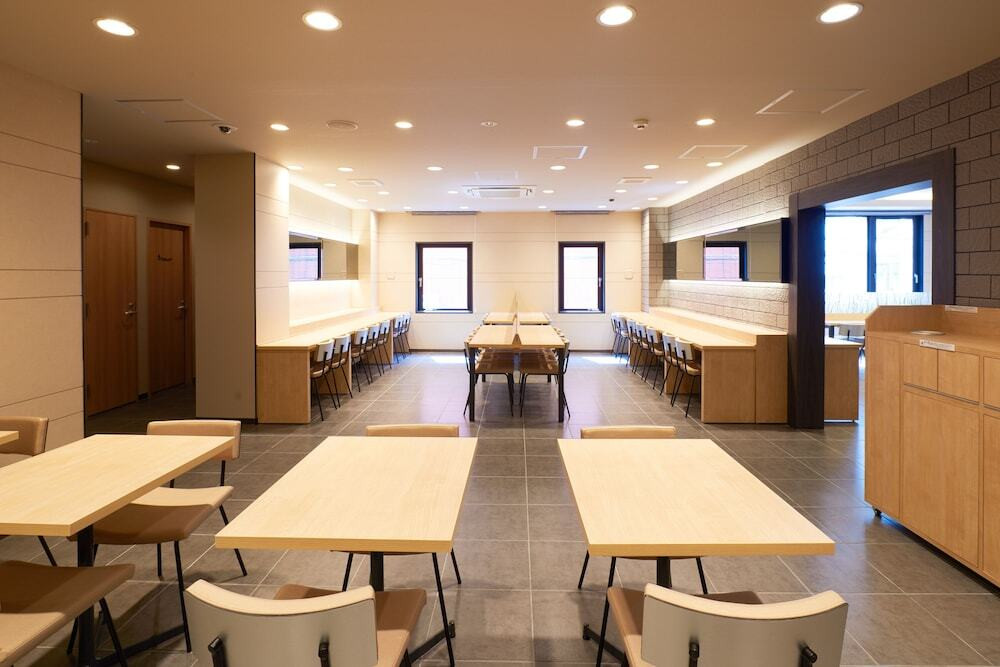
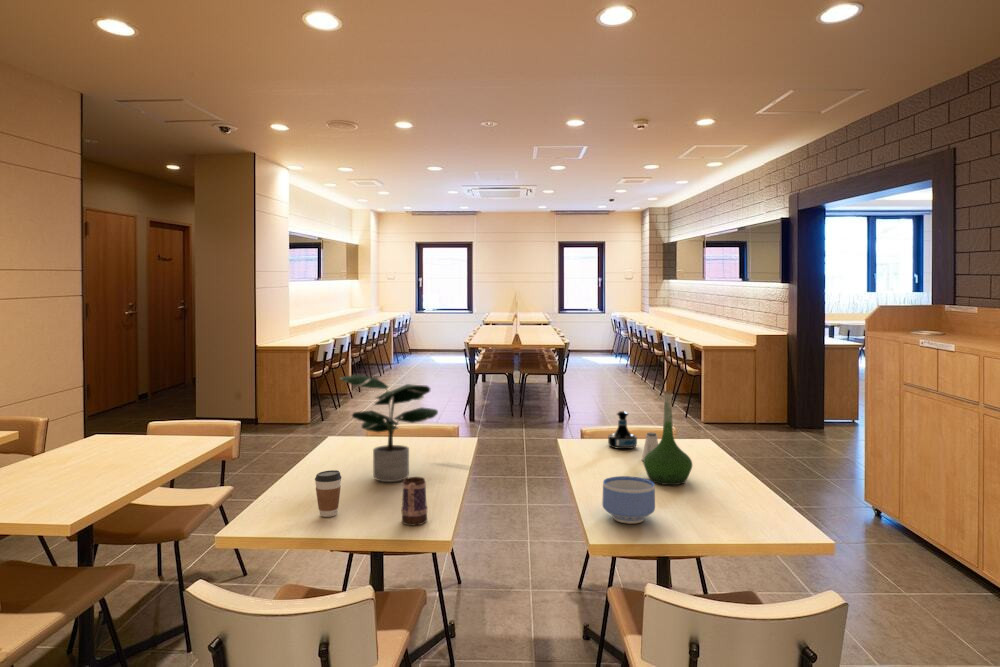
+ coffee cup (328, 493)
+ mug (413, 501)
+ vase (667, 435)
+ bowl (628, 500)
+ saltshaker (651, 446)
+ tequila bottle (622, 429)
+ potted plant (390, 425)
